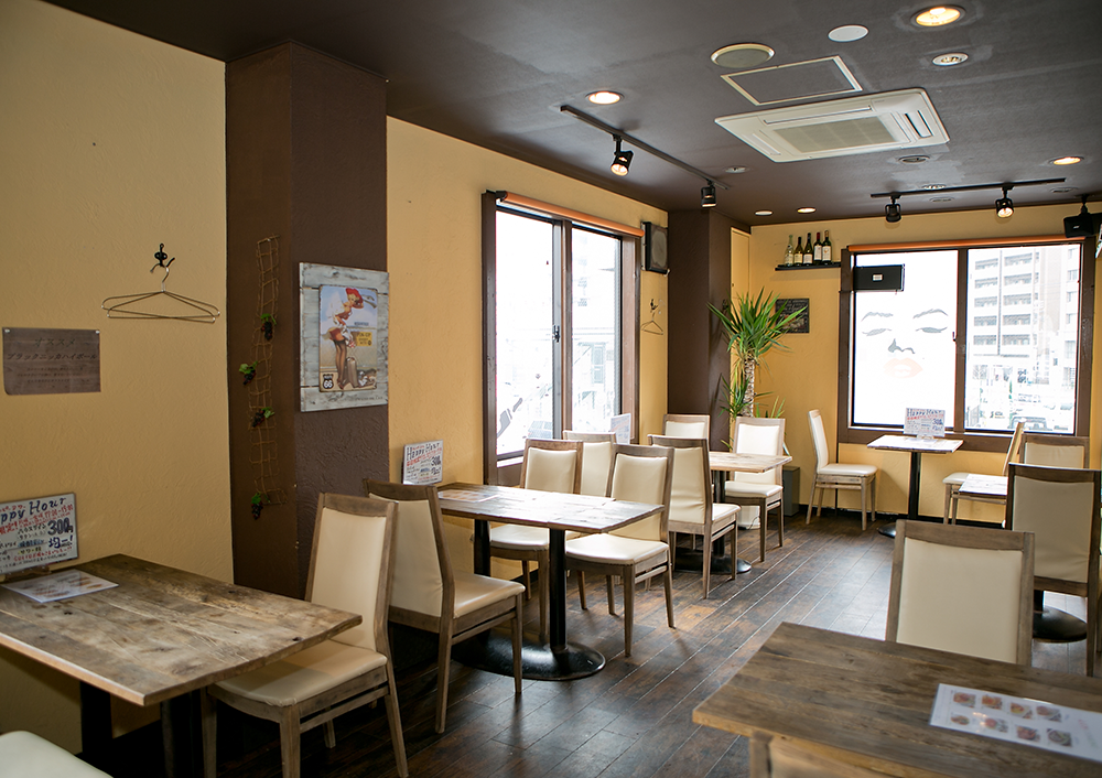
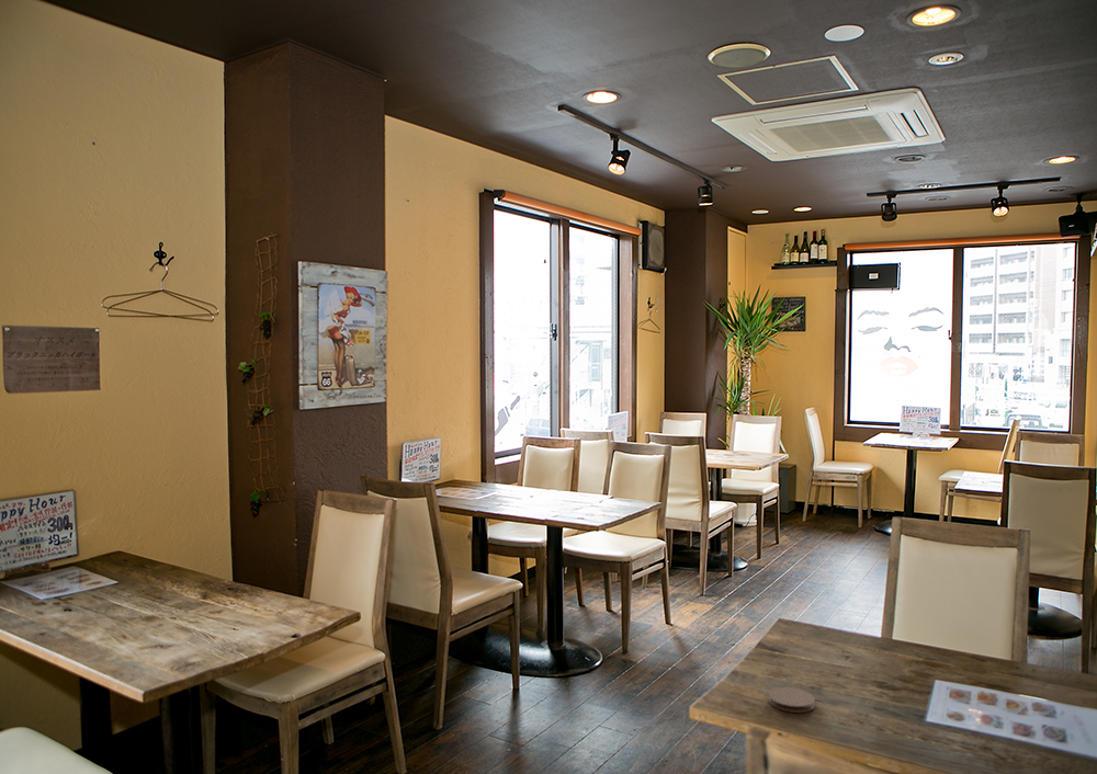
+ coaster (791, 699)
